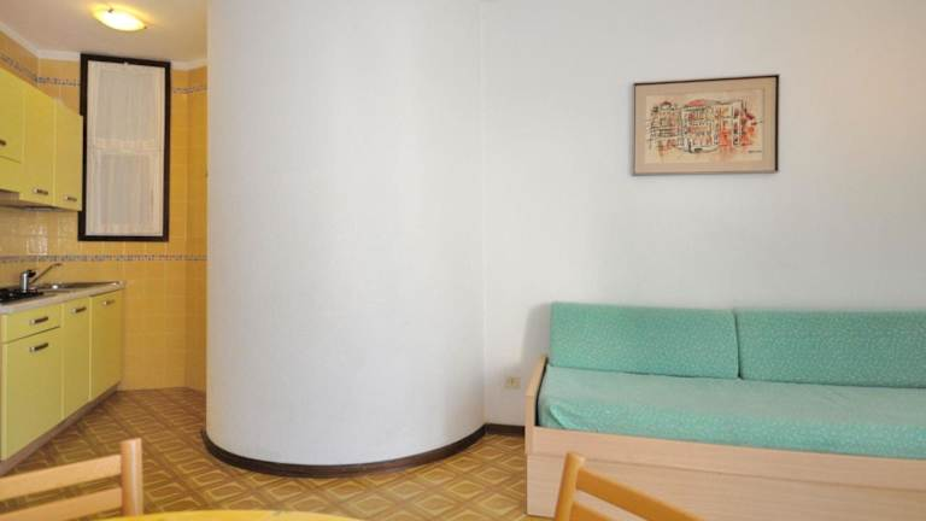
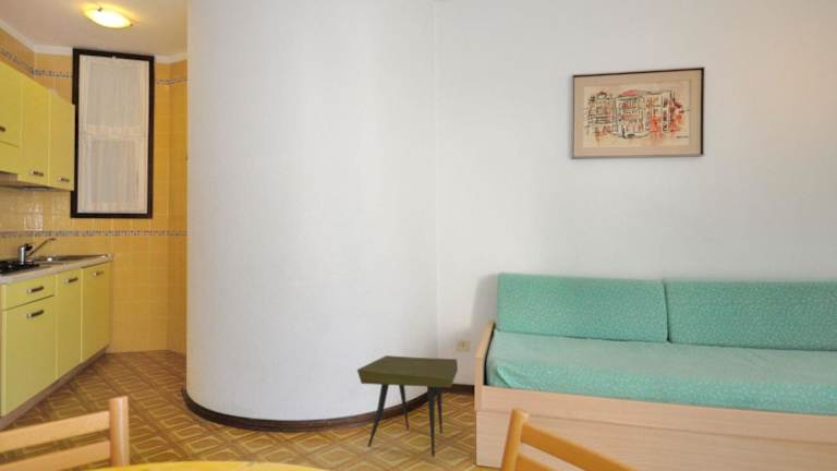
+ side table (405, 402)
